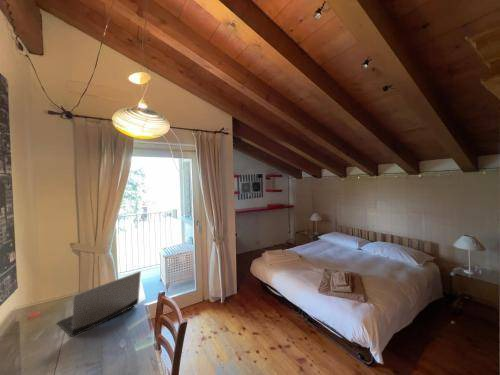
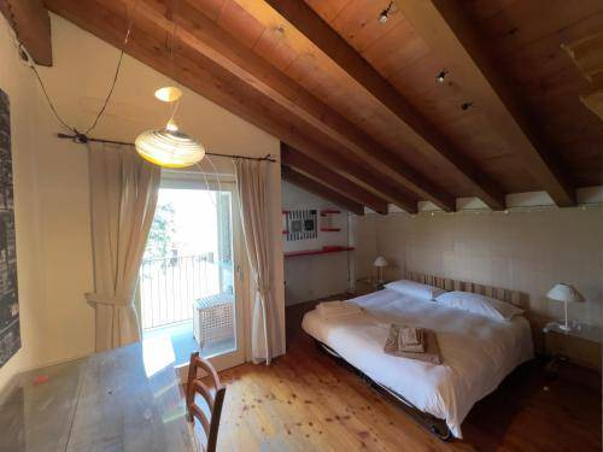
- laptop computer (101, 296)
